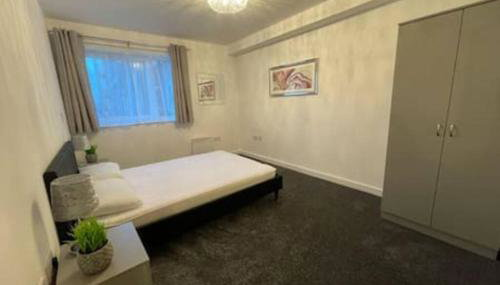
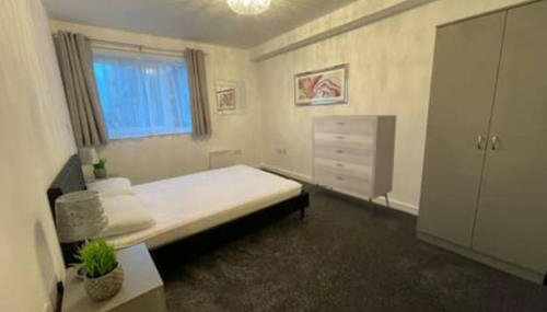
+ dresser (349, 160)
